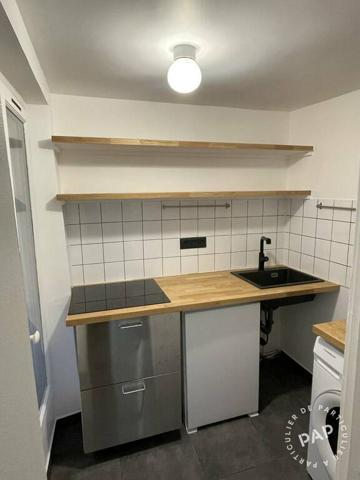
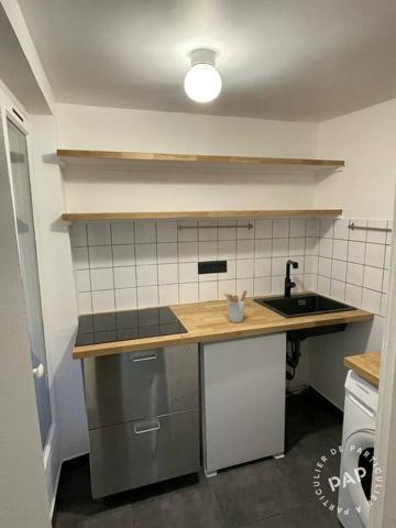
+ utensil holder (234, 306)
